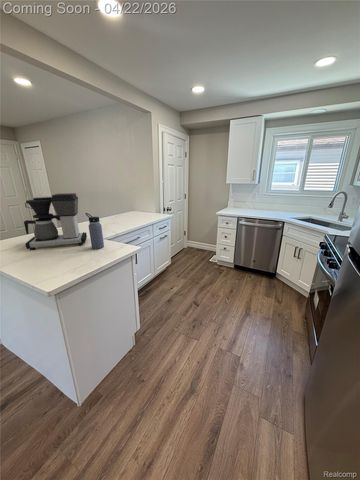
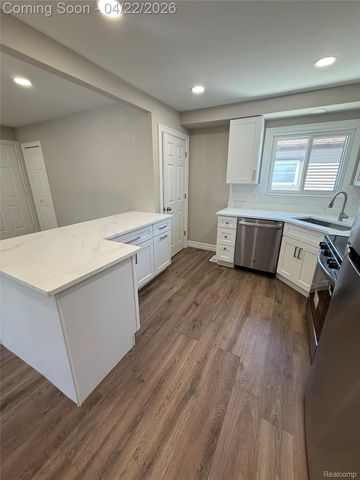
- coffee maker (52, 218)
- water bottle (95, 230)
